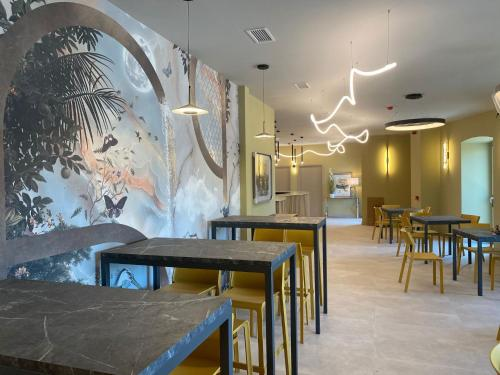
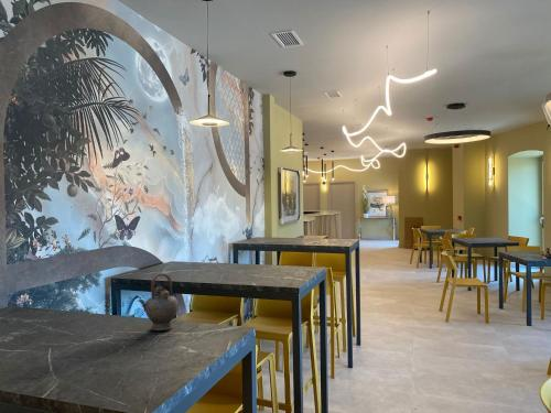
+ teapot (158, 301)
